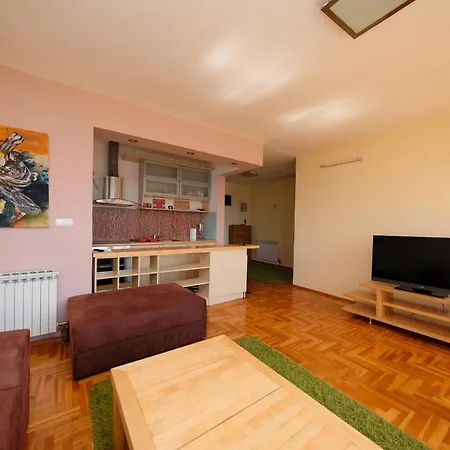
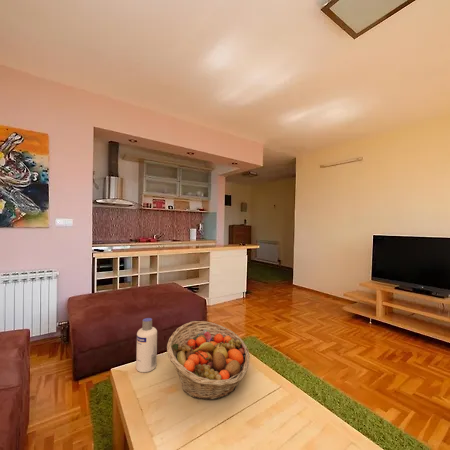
+ fruit basket (209, 355)
+ screw cap bottle (146, 343)
